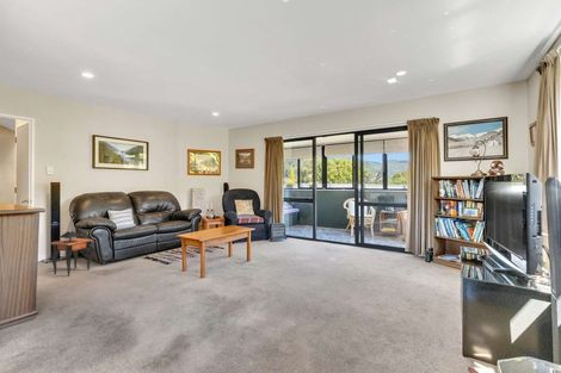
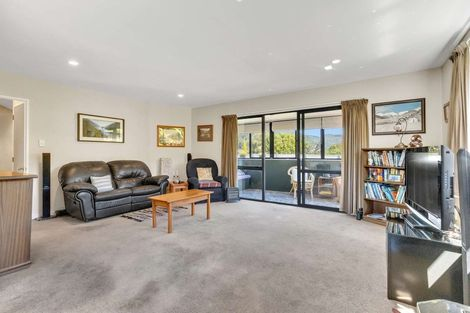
- side table (73, 250)
